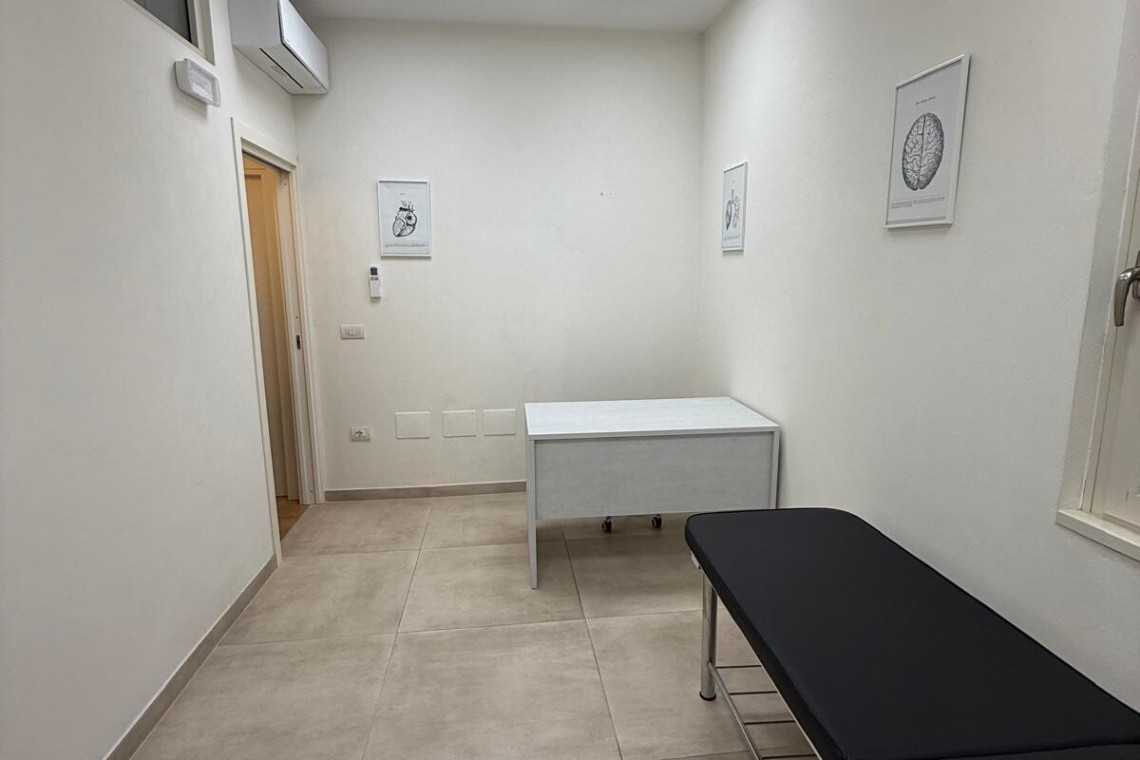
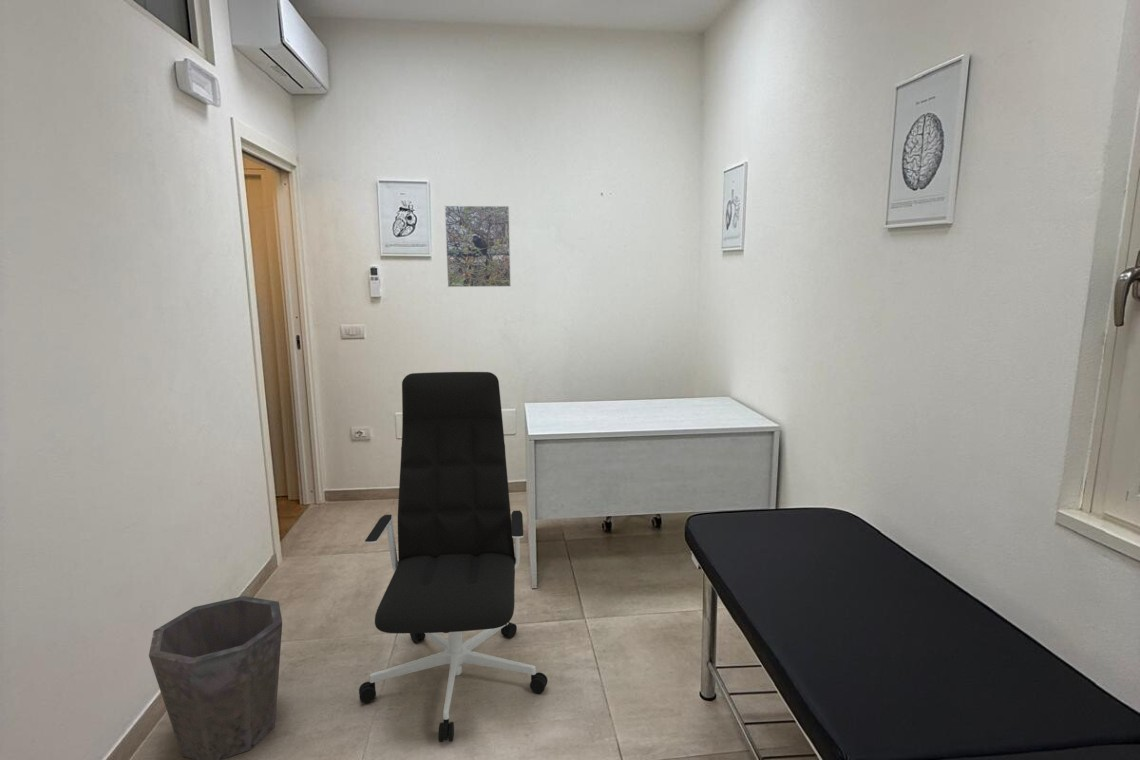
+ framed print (478, 246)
+ office chair (450, 536)
+ waste bin (224, 679)
